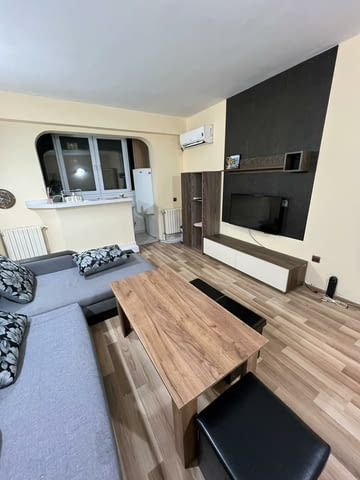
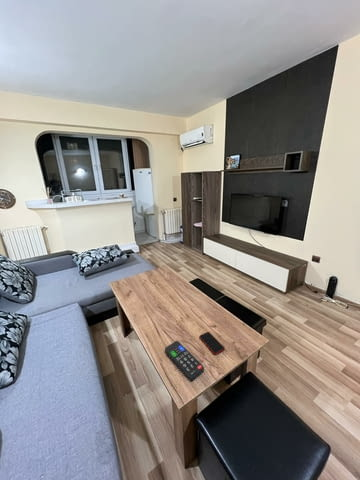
+ smartphone (211, 342)
+ remote control (183, 358)
